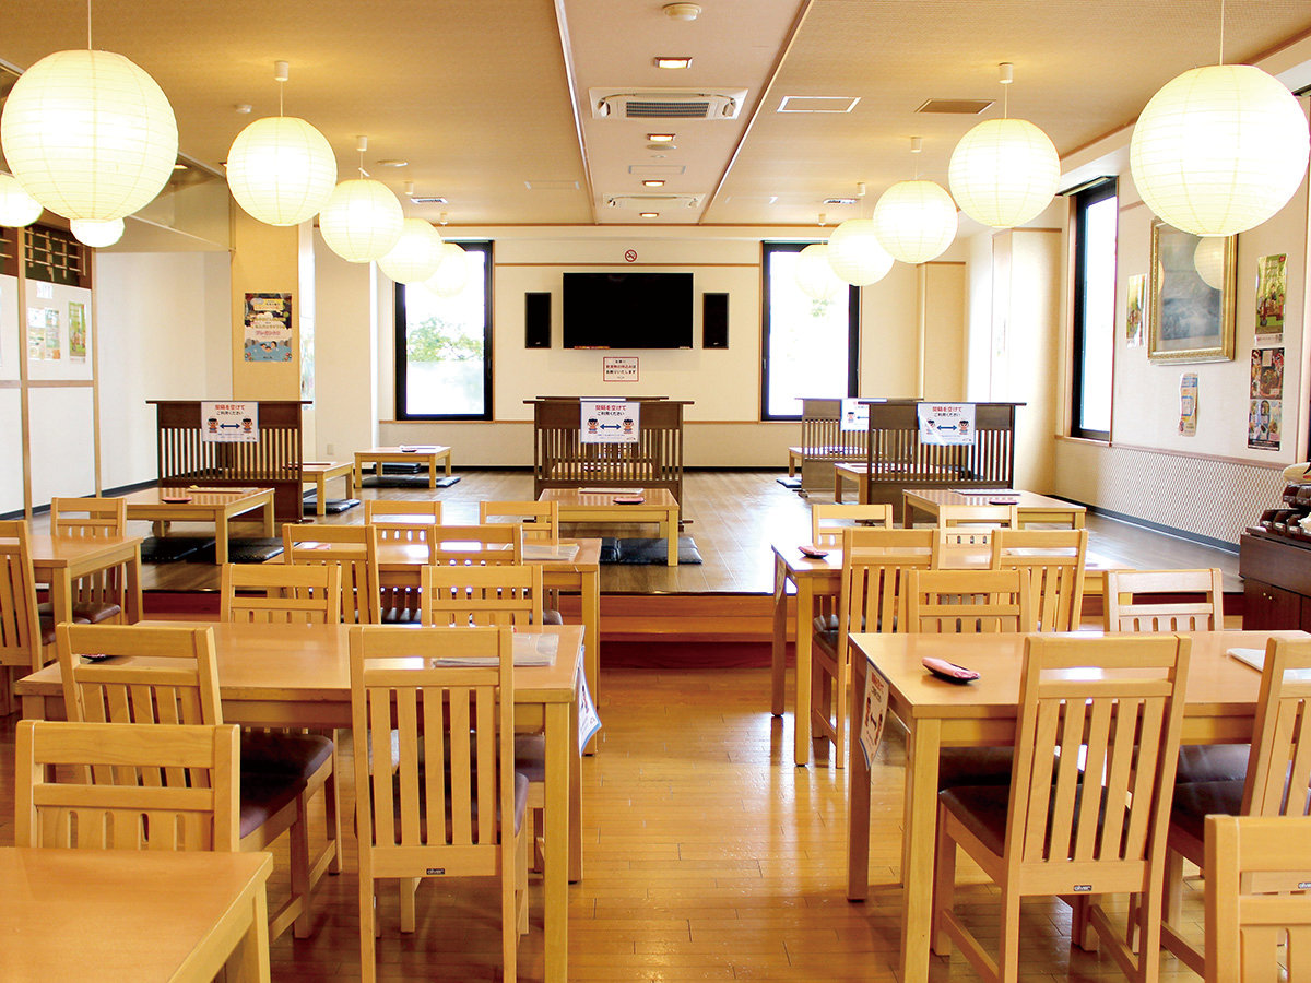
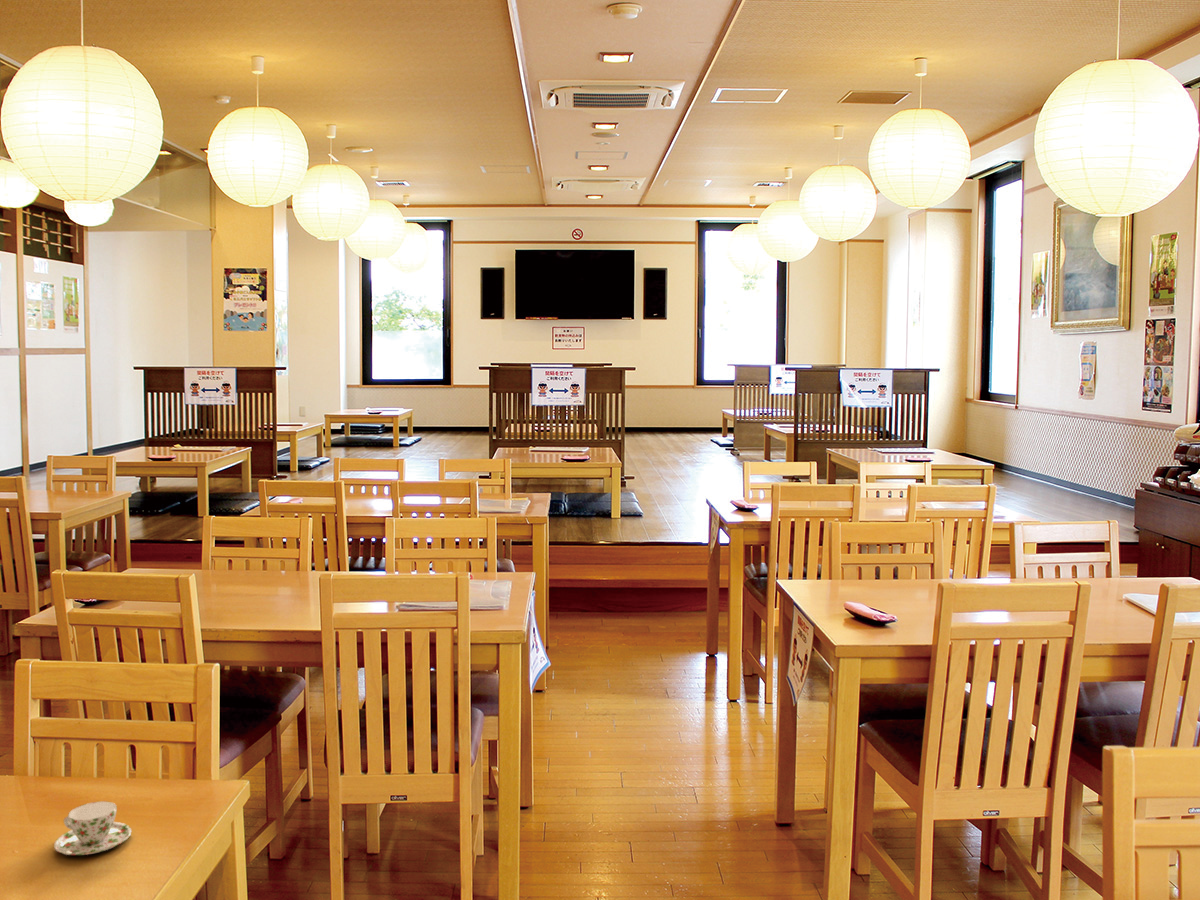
+ teacup (93, 825)
